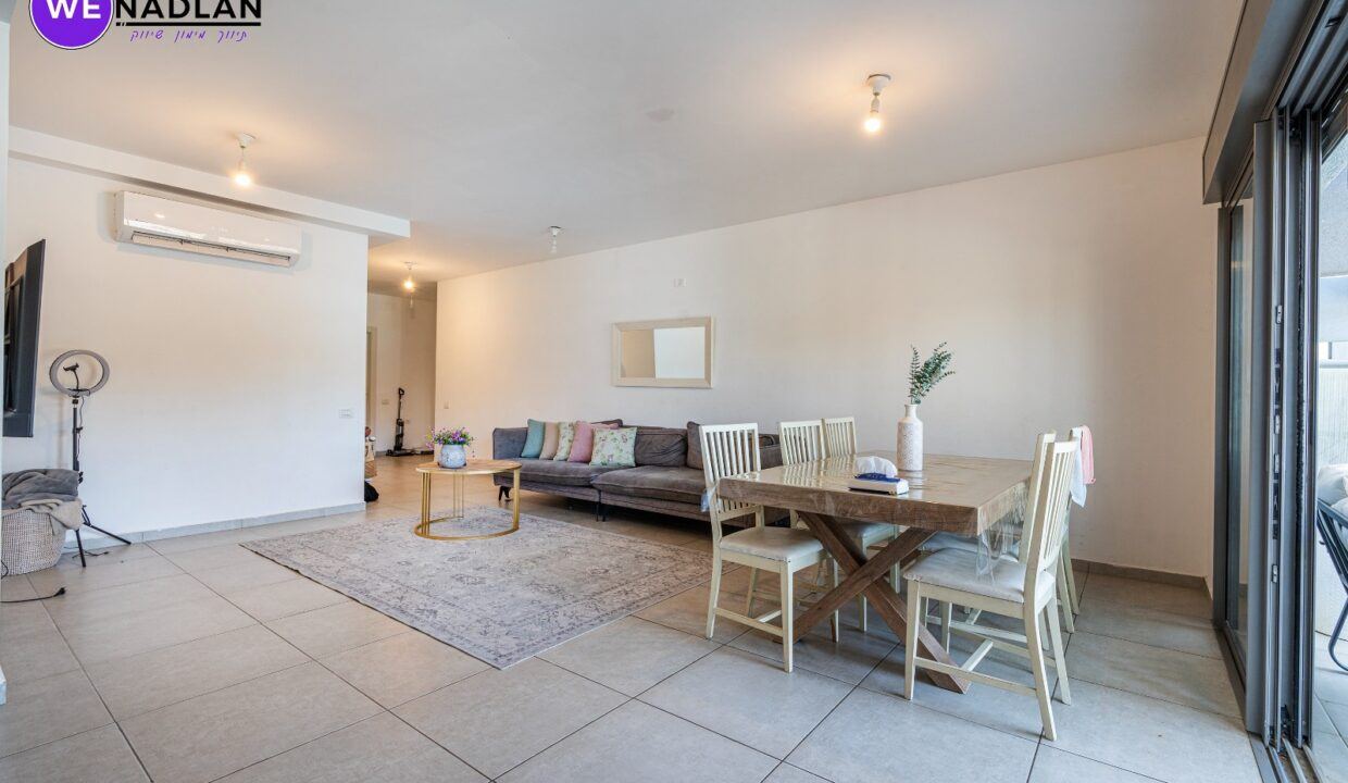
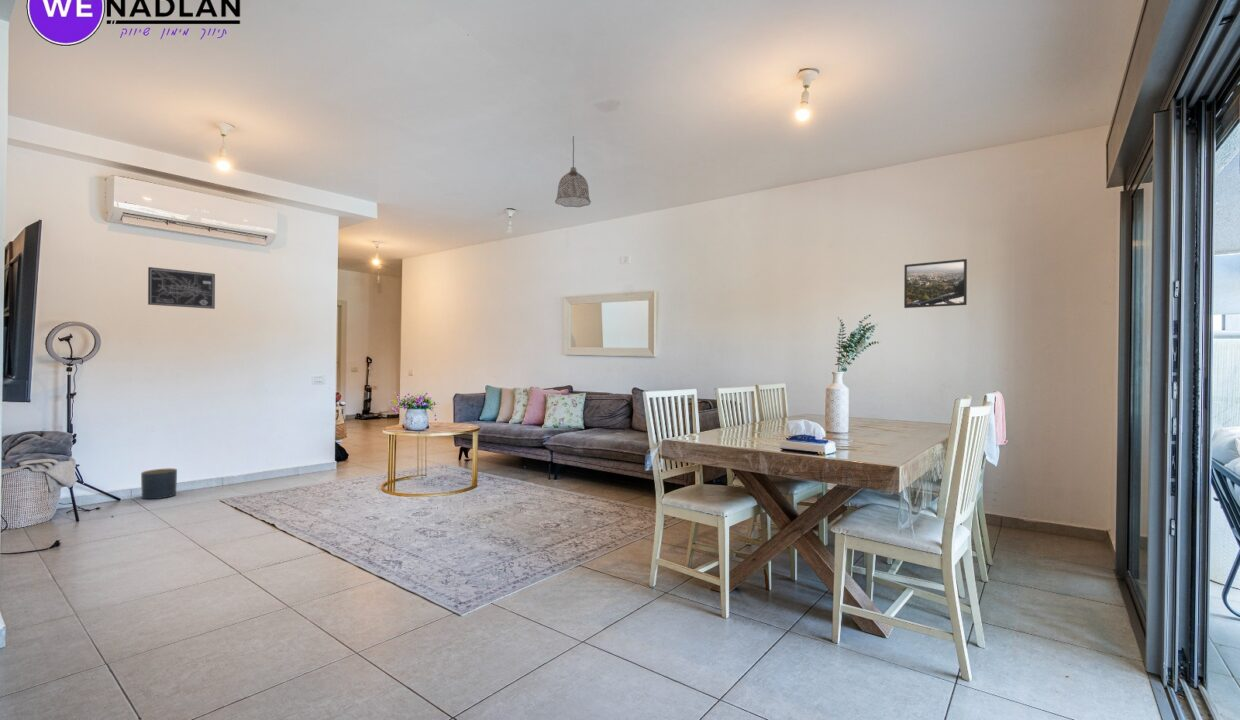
+ planter (159, 483)
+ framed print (934, 284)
+ wall art (182, 288)
+ pendant lamp (573, 169)
